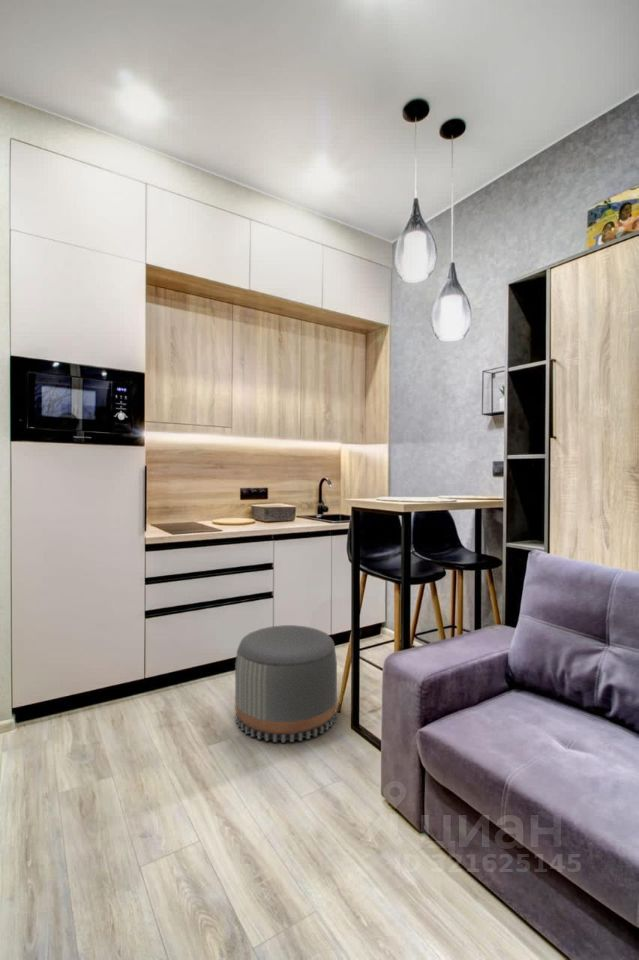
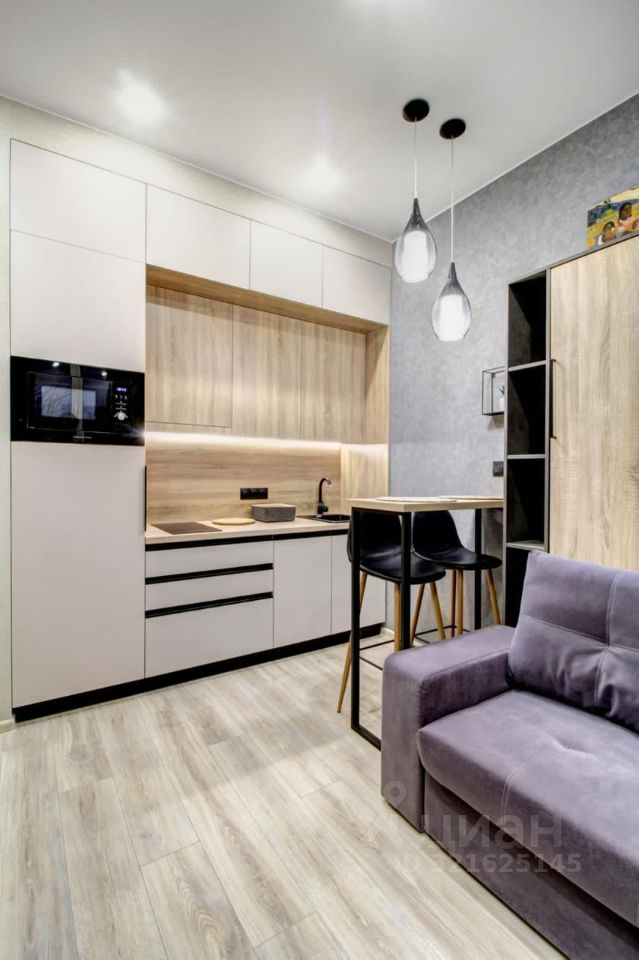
- pouf (286, 672)
